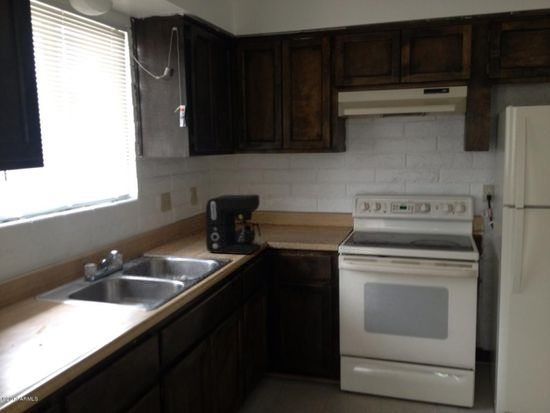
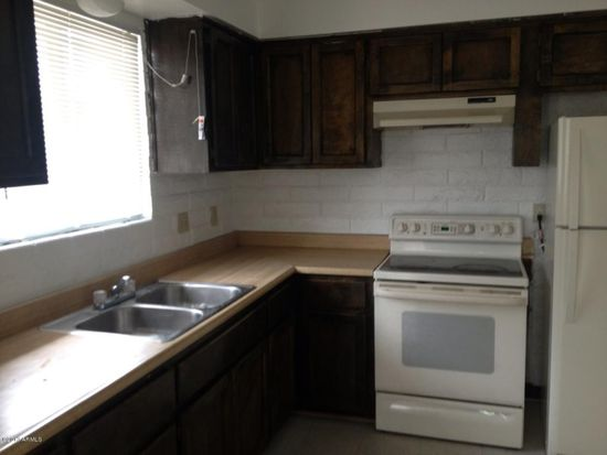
- coffee maker (235, 223)
